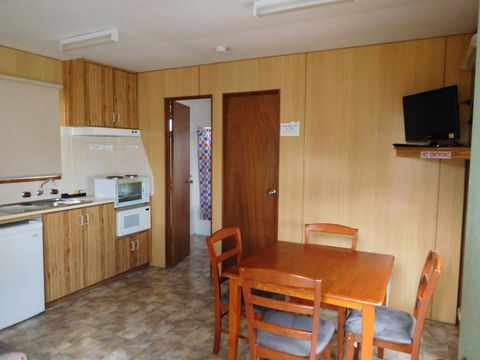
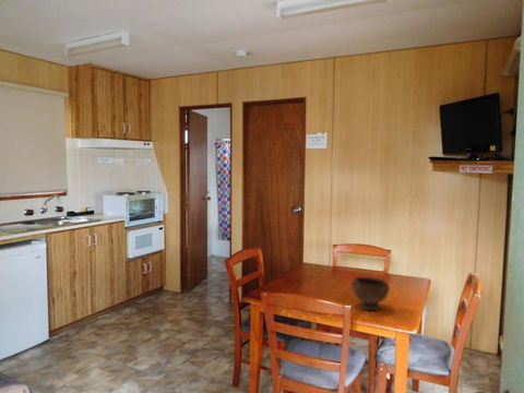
+ bowl (369, 293)
